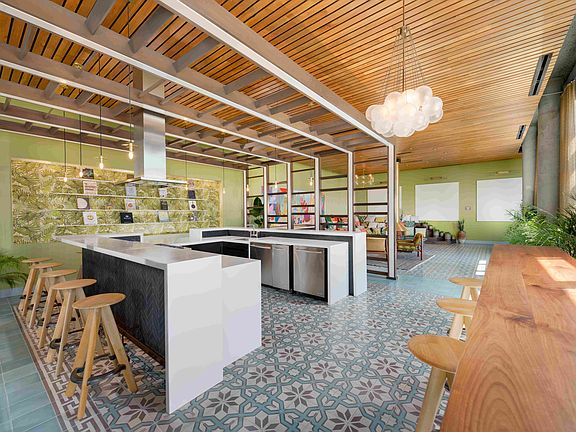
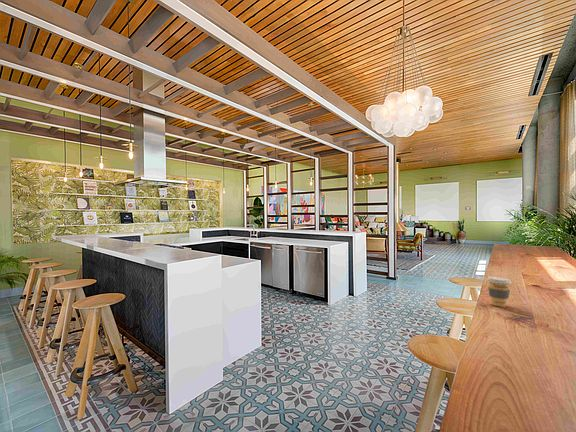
+ coffee cup (498, 291)
